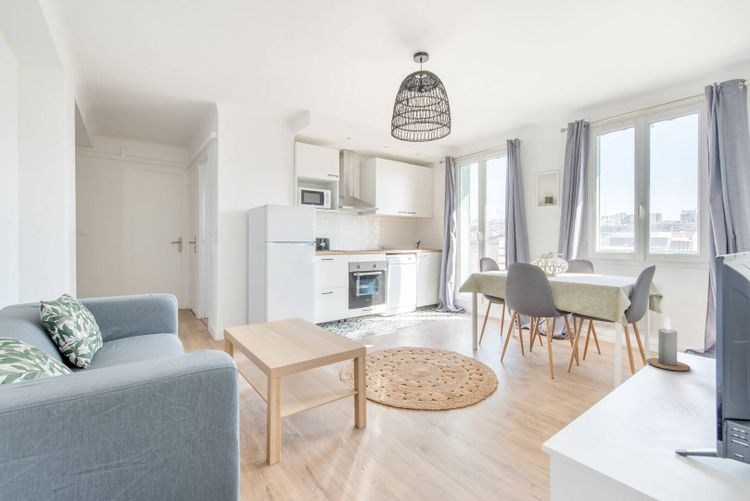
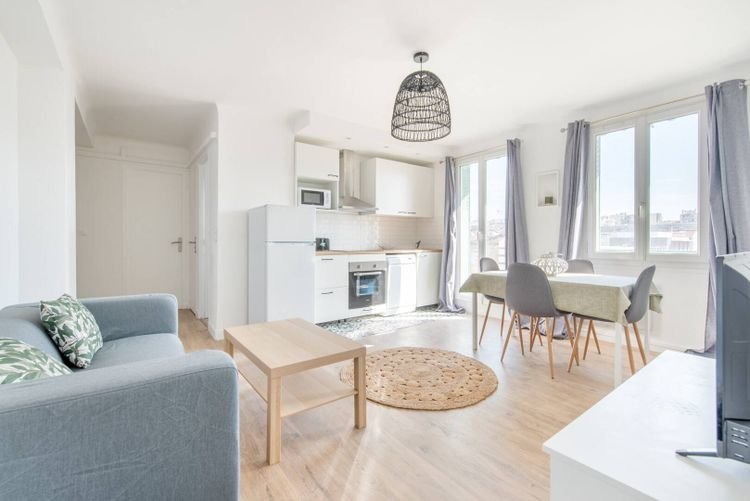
- candle (667, 340)
